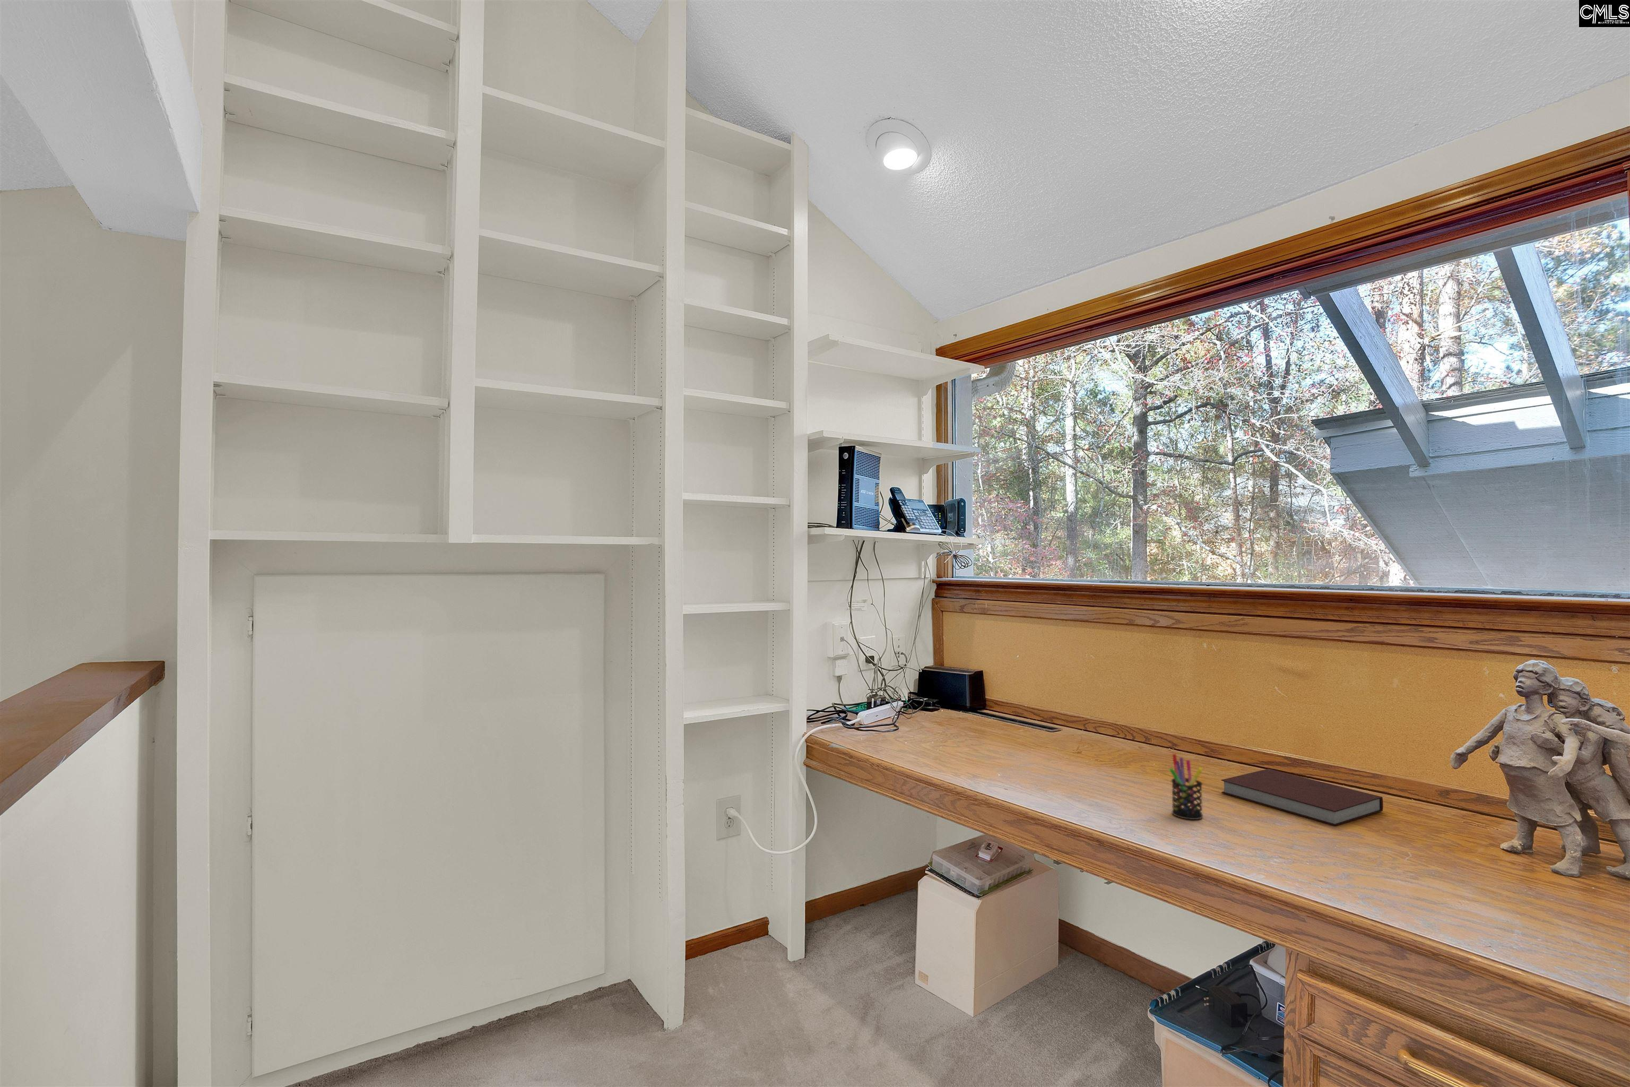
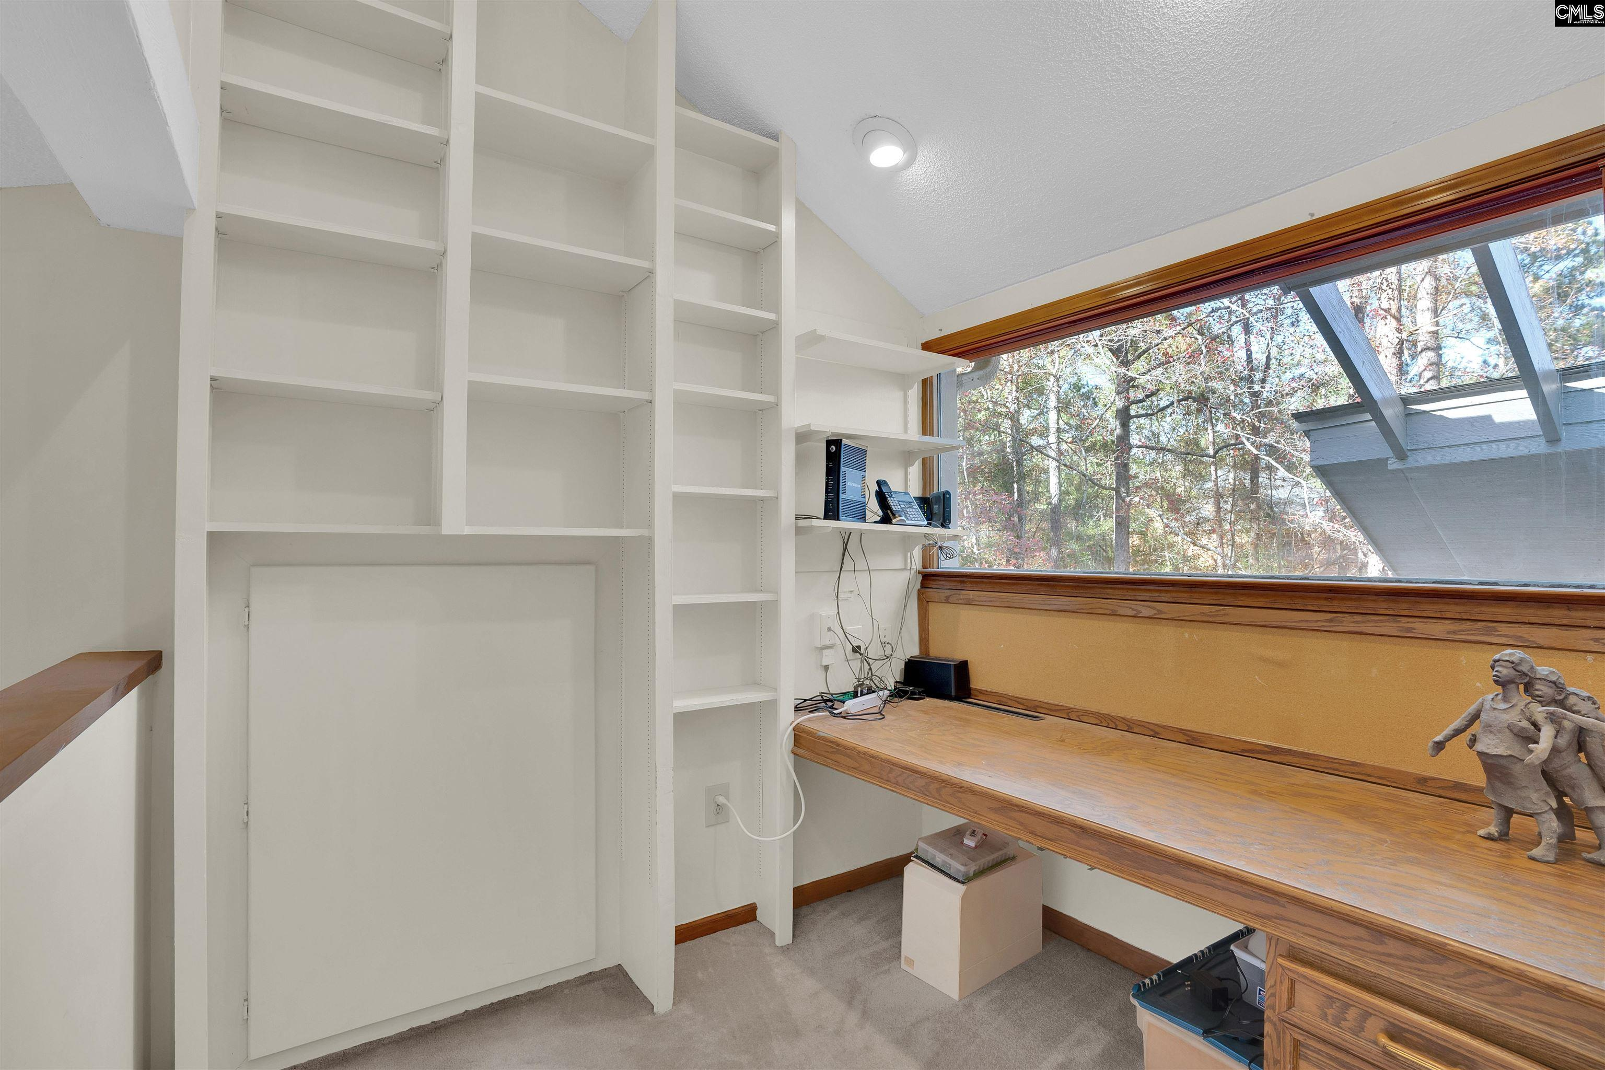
- pen holder (1182, 786)
- notebook (1299, 795)
